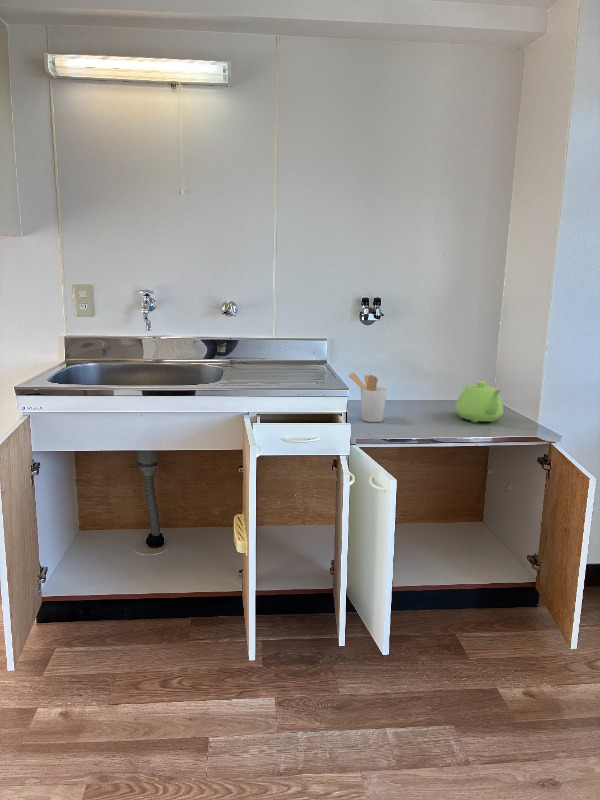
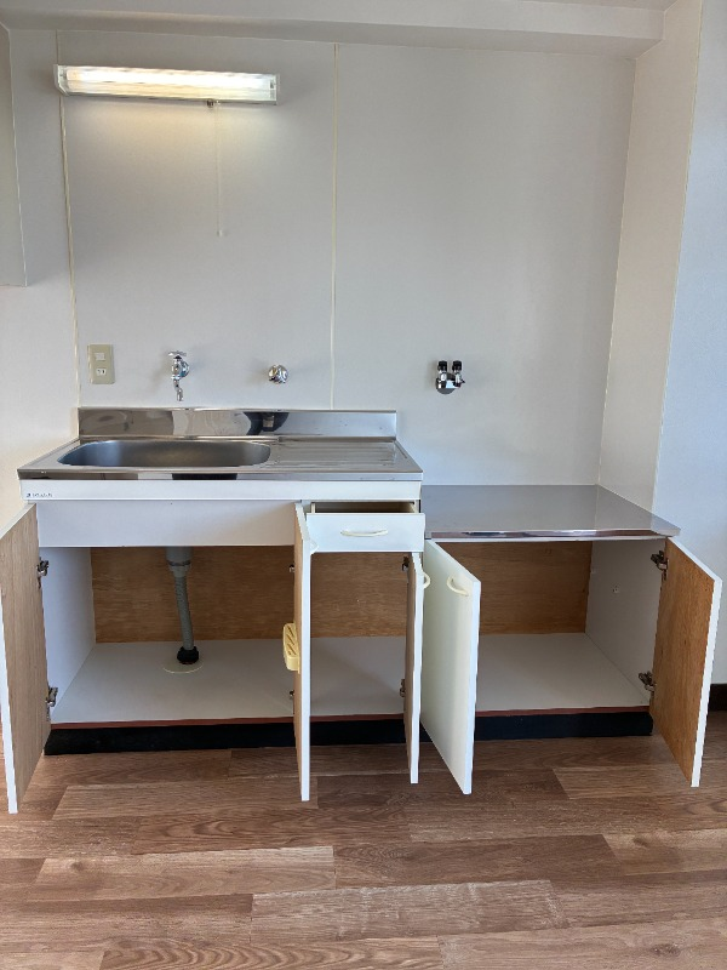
- utensil holder (366, 396)
- teapot (481, 401)
